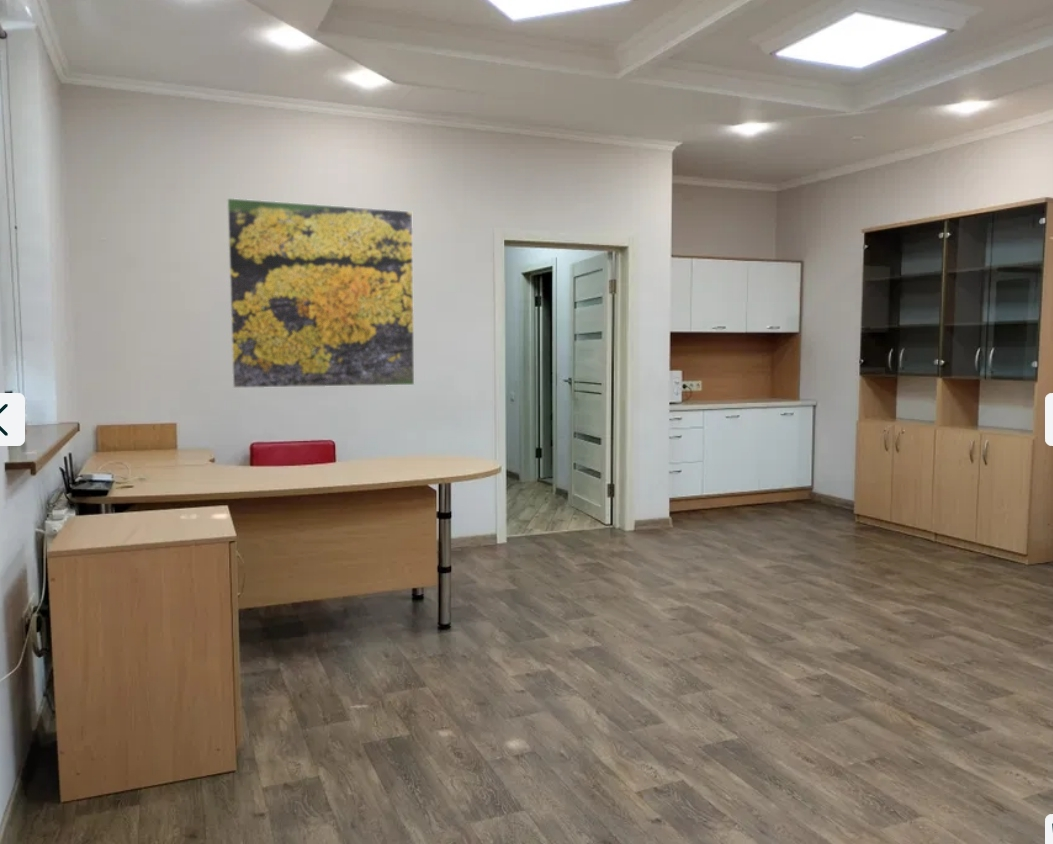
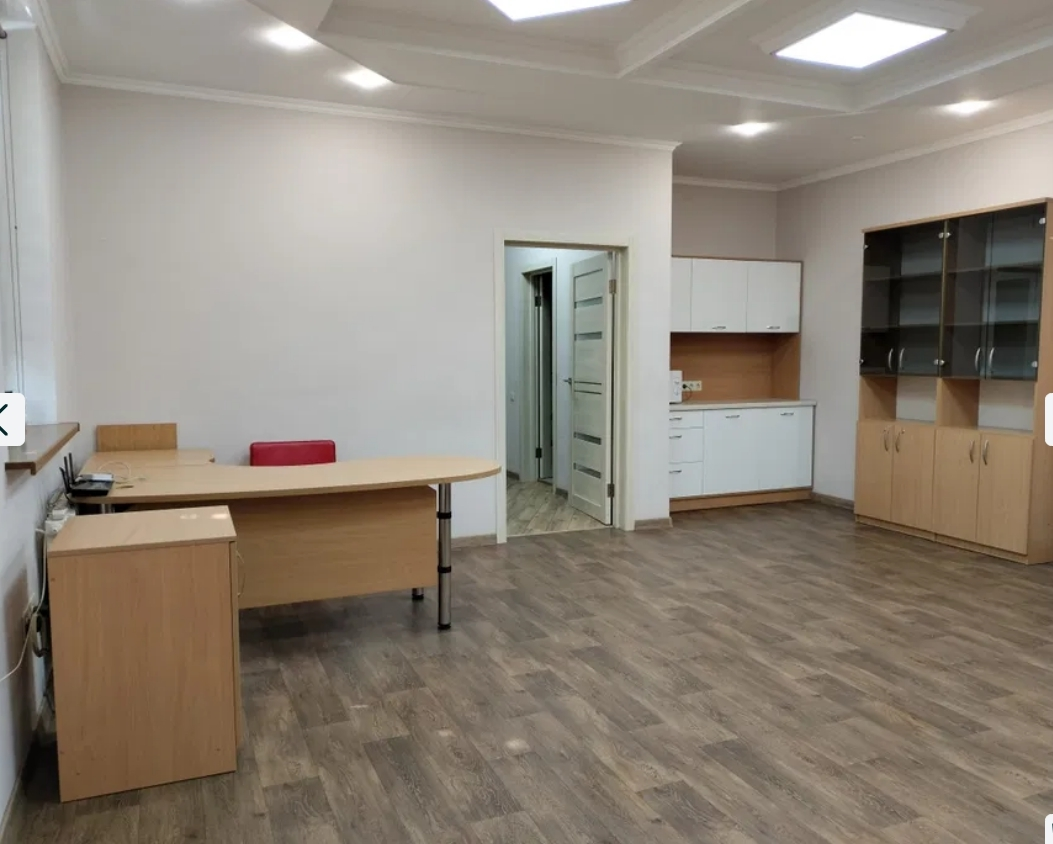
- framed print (325, 296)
